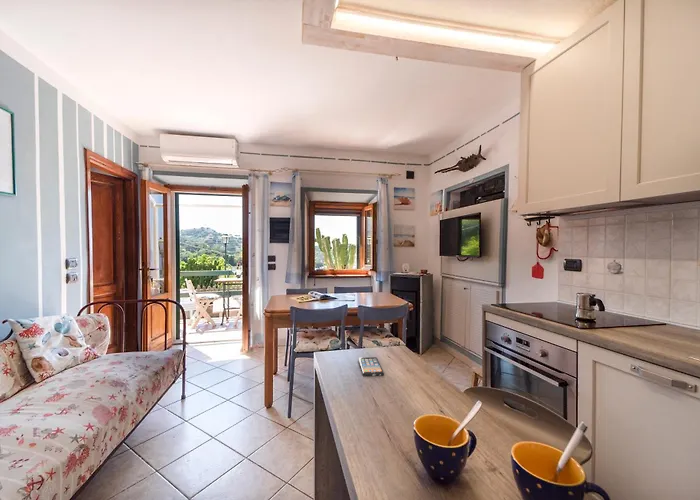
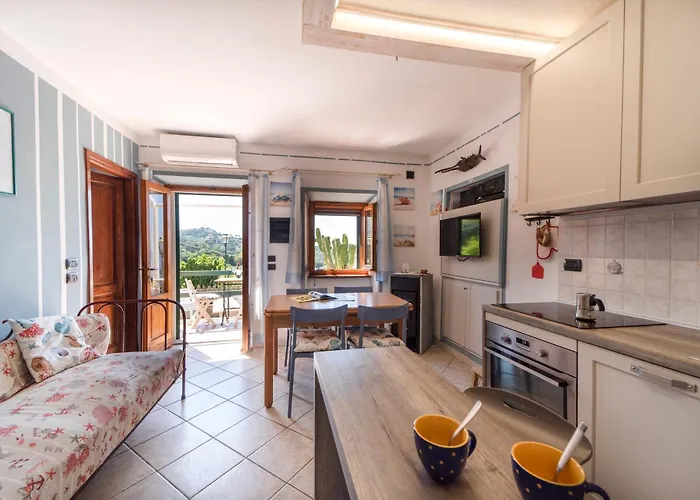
- smartphone (370, 366)
